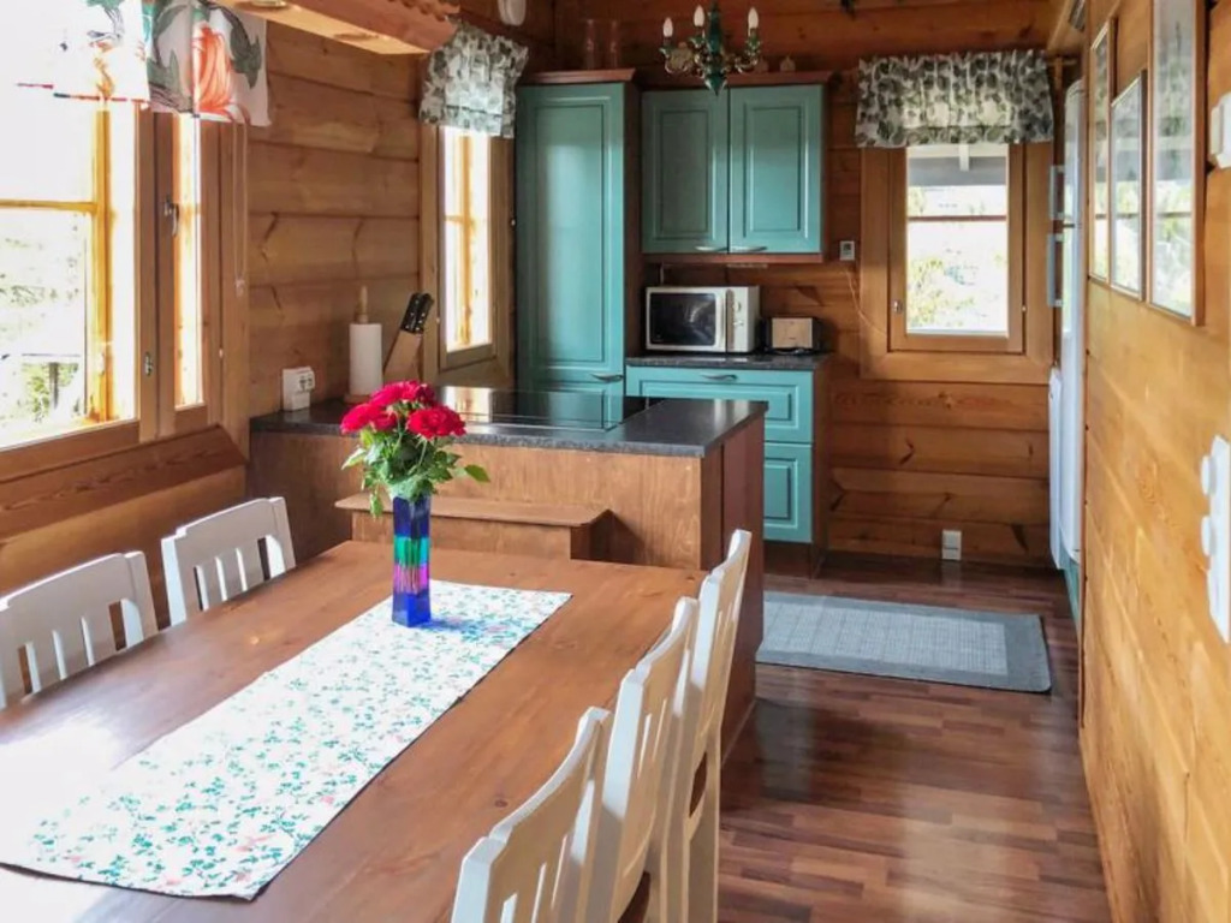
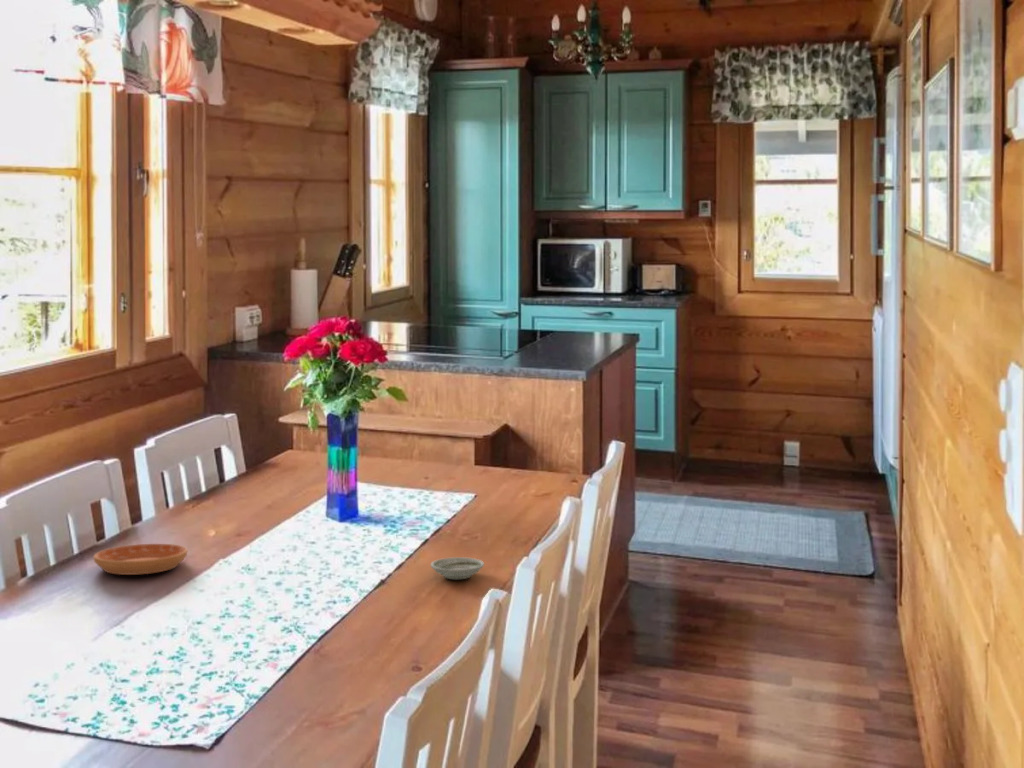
+ saucer (457, 569)
+ saucer (141, 559)
